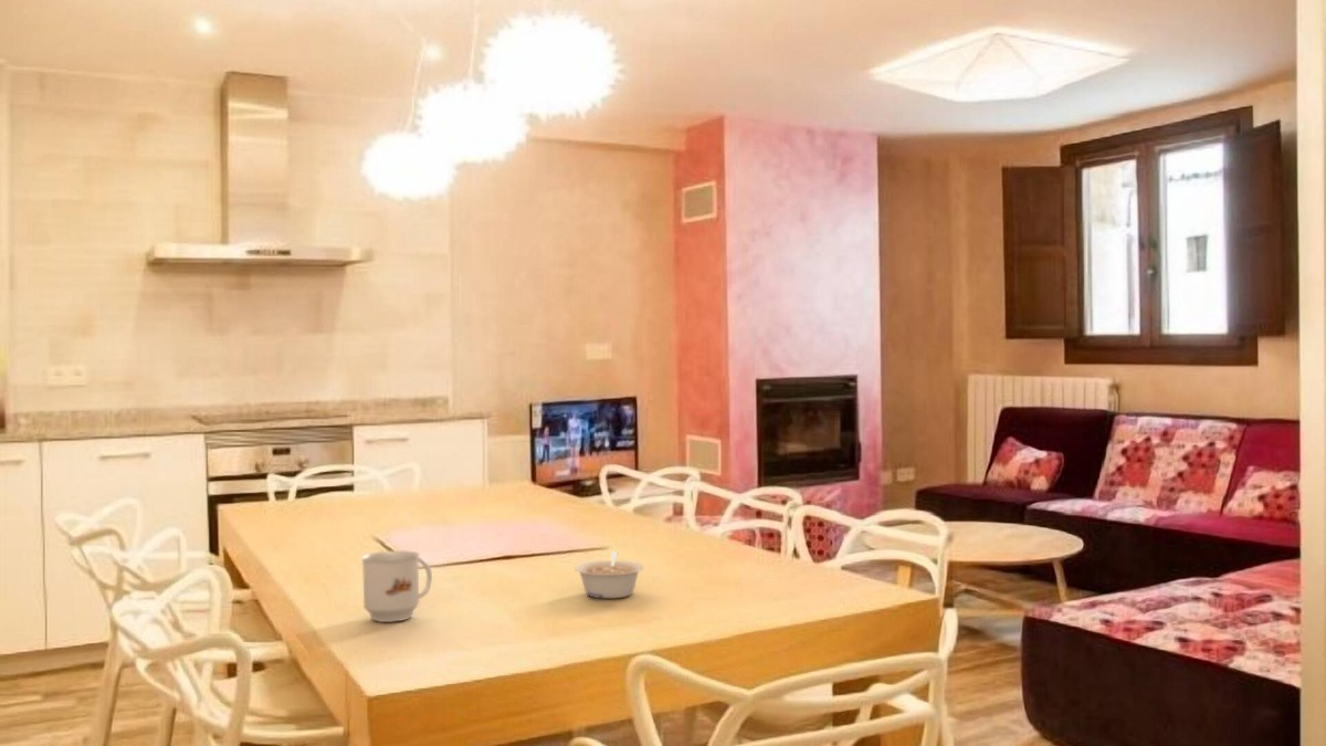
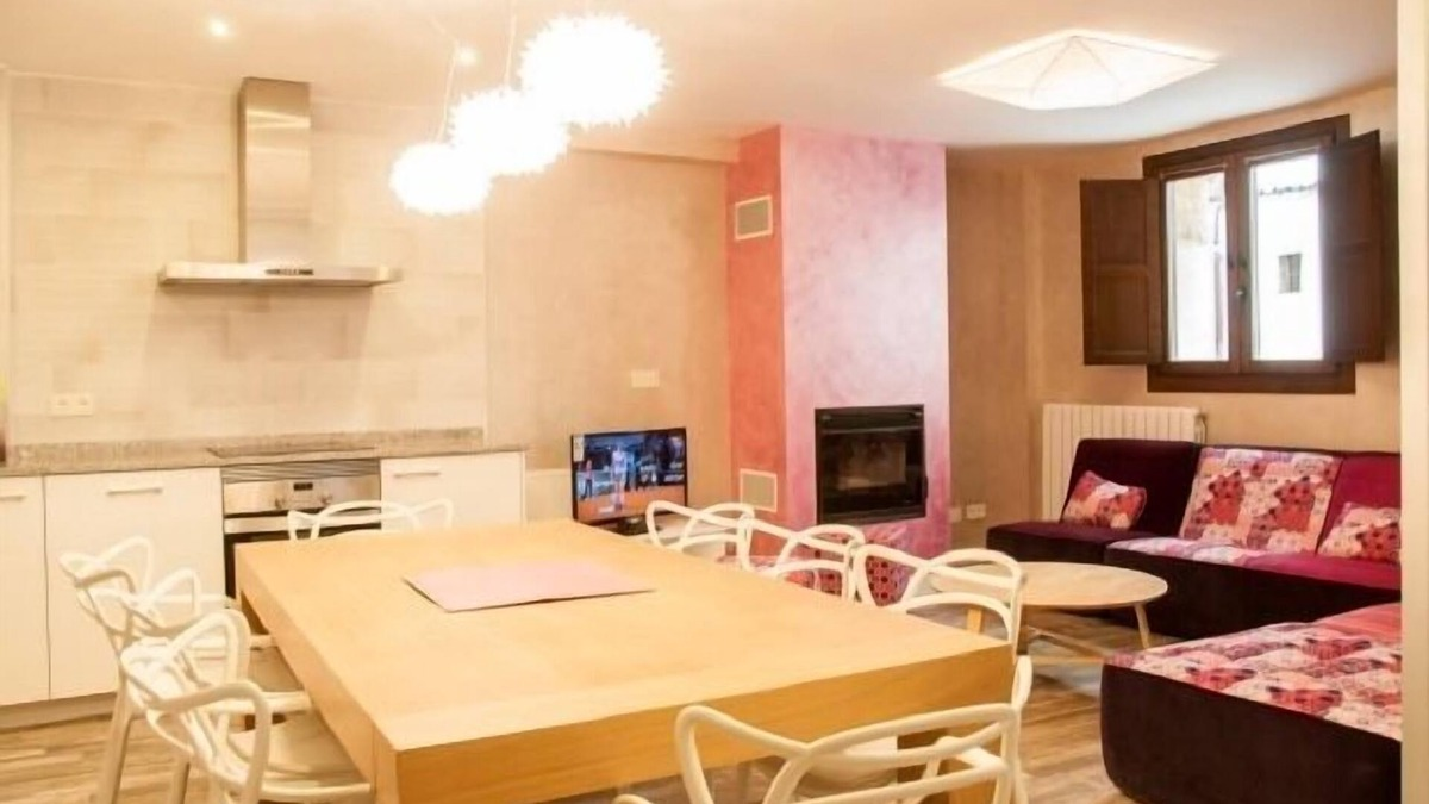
- mug (398, 585)
- legume (608, 577)
